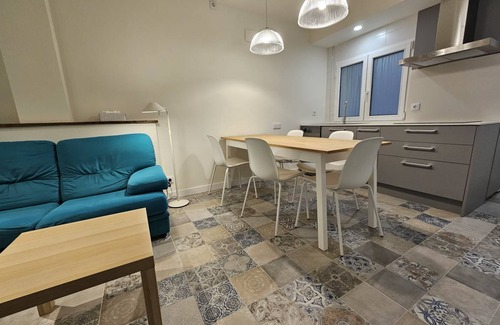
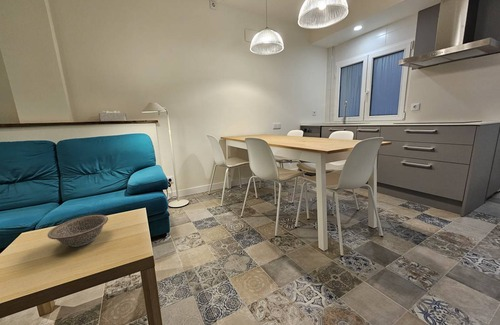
+ decorative bowl (81, 233)
